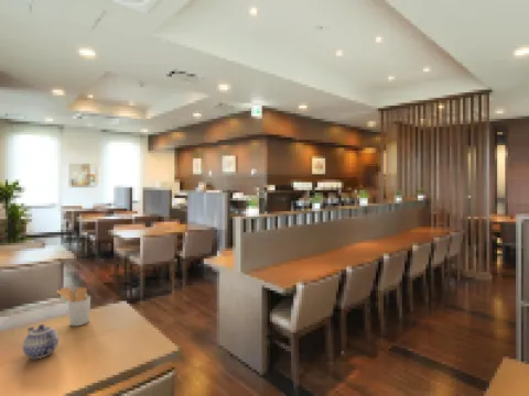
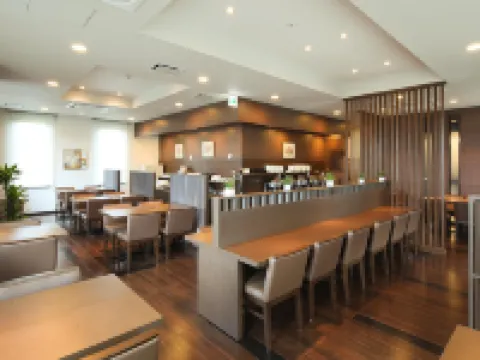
- utensil holder (74, 305)
- teapot (41, 339)
